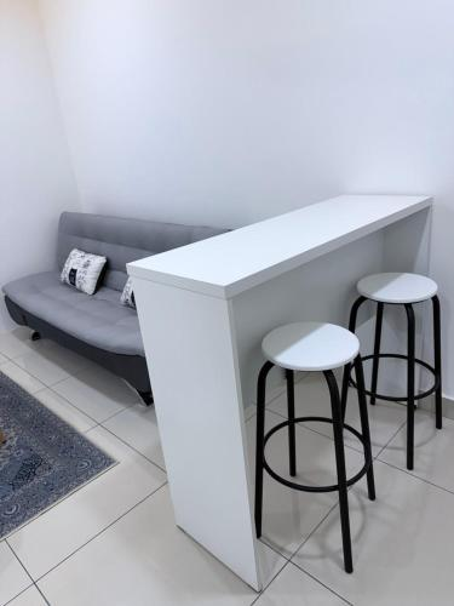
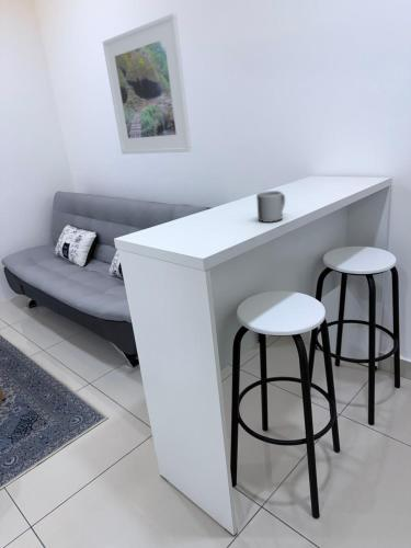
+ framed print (145, 93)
+ mug (274, 205)
